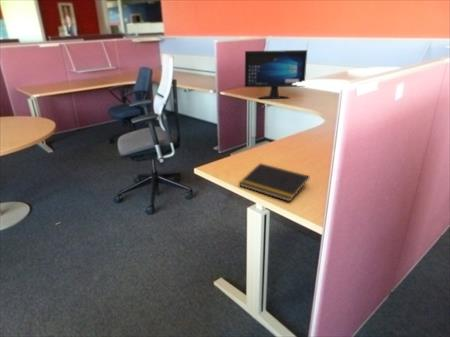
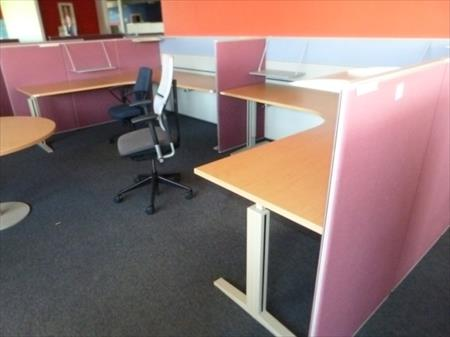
- computer monitor (274, 74)
- notepad (273, 180)
